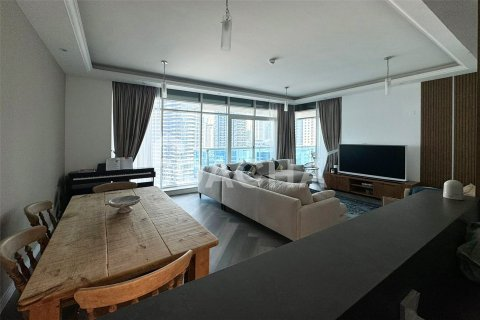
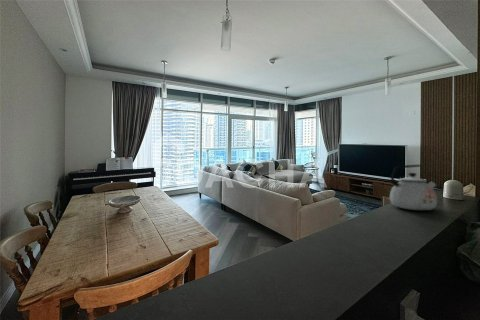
+ kettle (412, 186)
